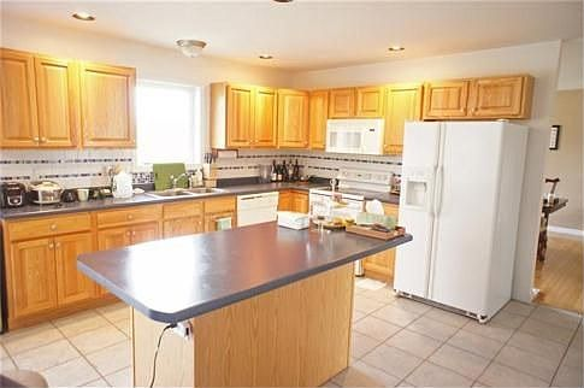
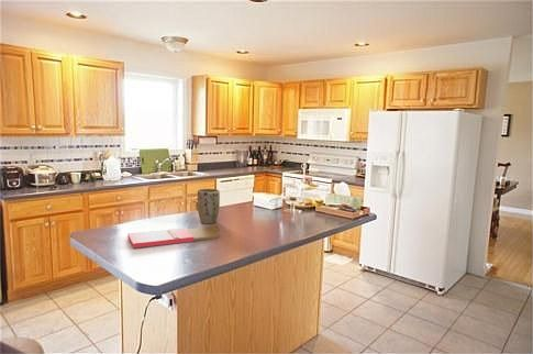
+ plant pot (208, 206)
+ cutting board (179, 234)
